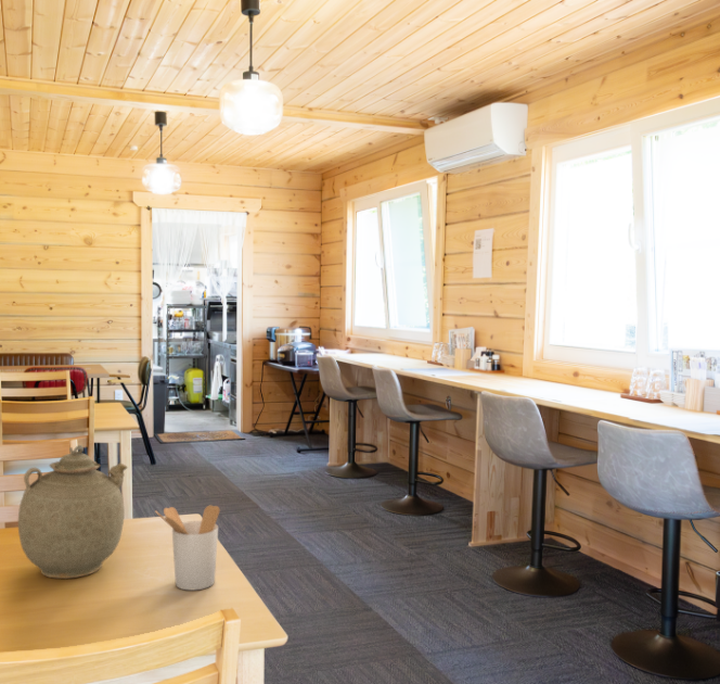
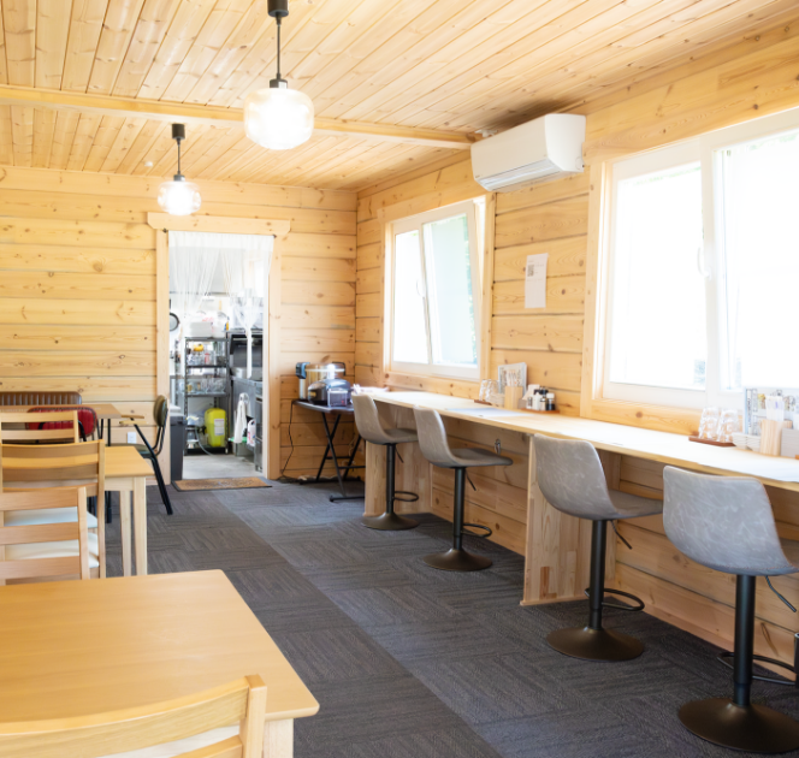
- utensil holder (185, 544)
- teapot (74, 507)
